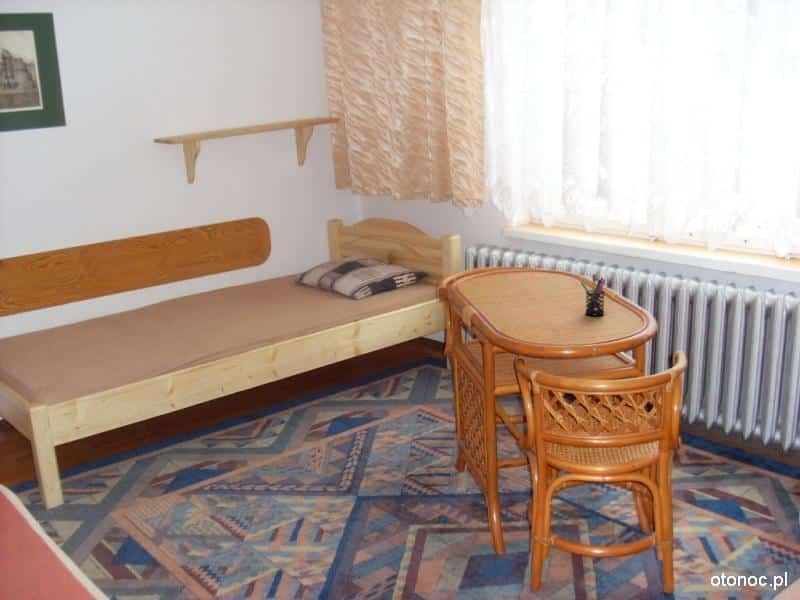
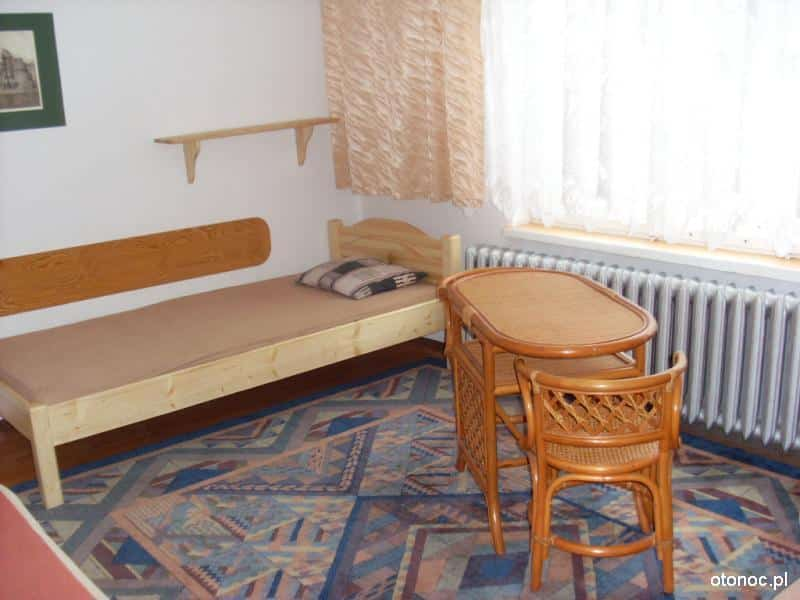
- pen holder (592, 294)
